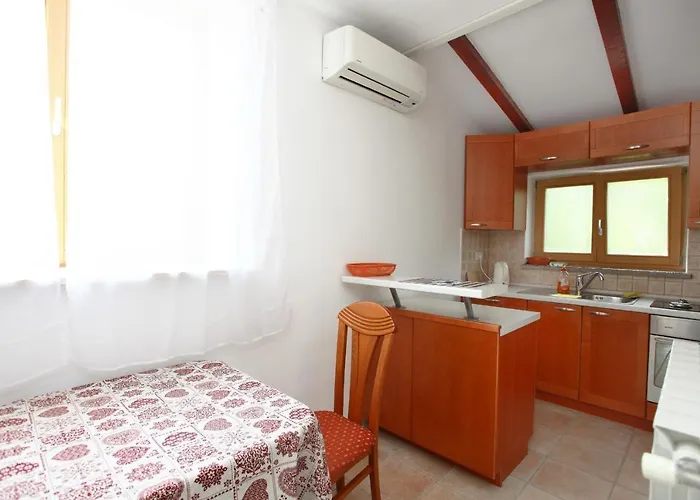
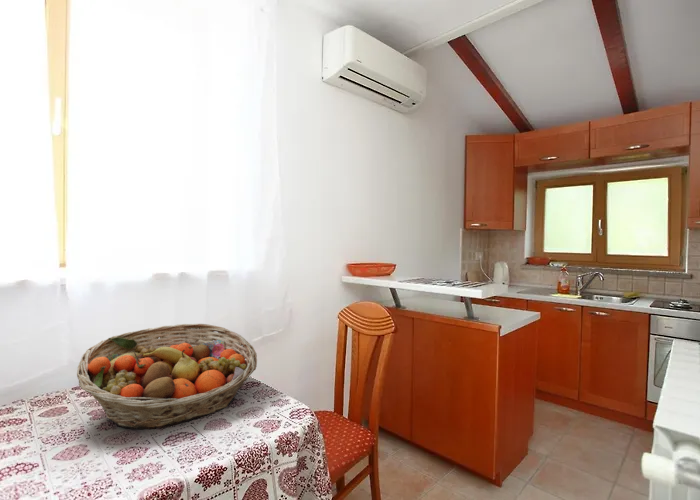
+ fruit basket (175, 369)
